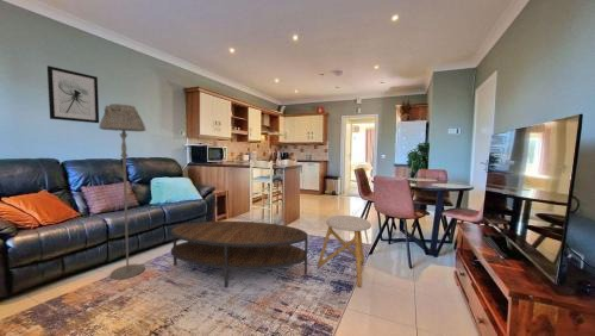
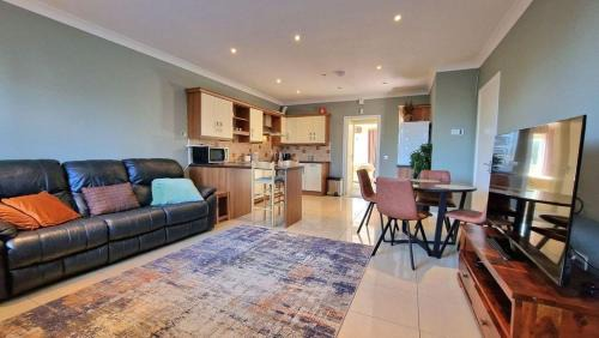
- stool (349, 247)
- wall art (75, 97)
- coffee table (238, 250)
- floor lamp (125, 191)
